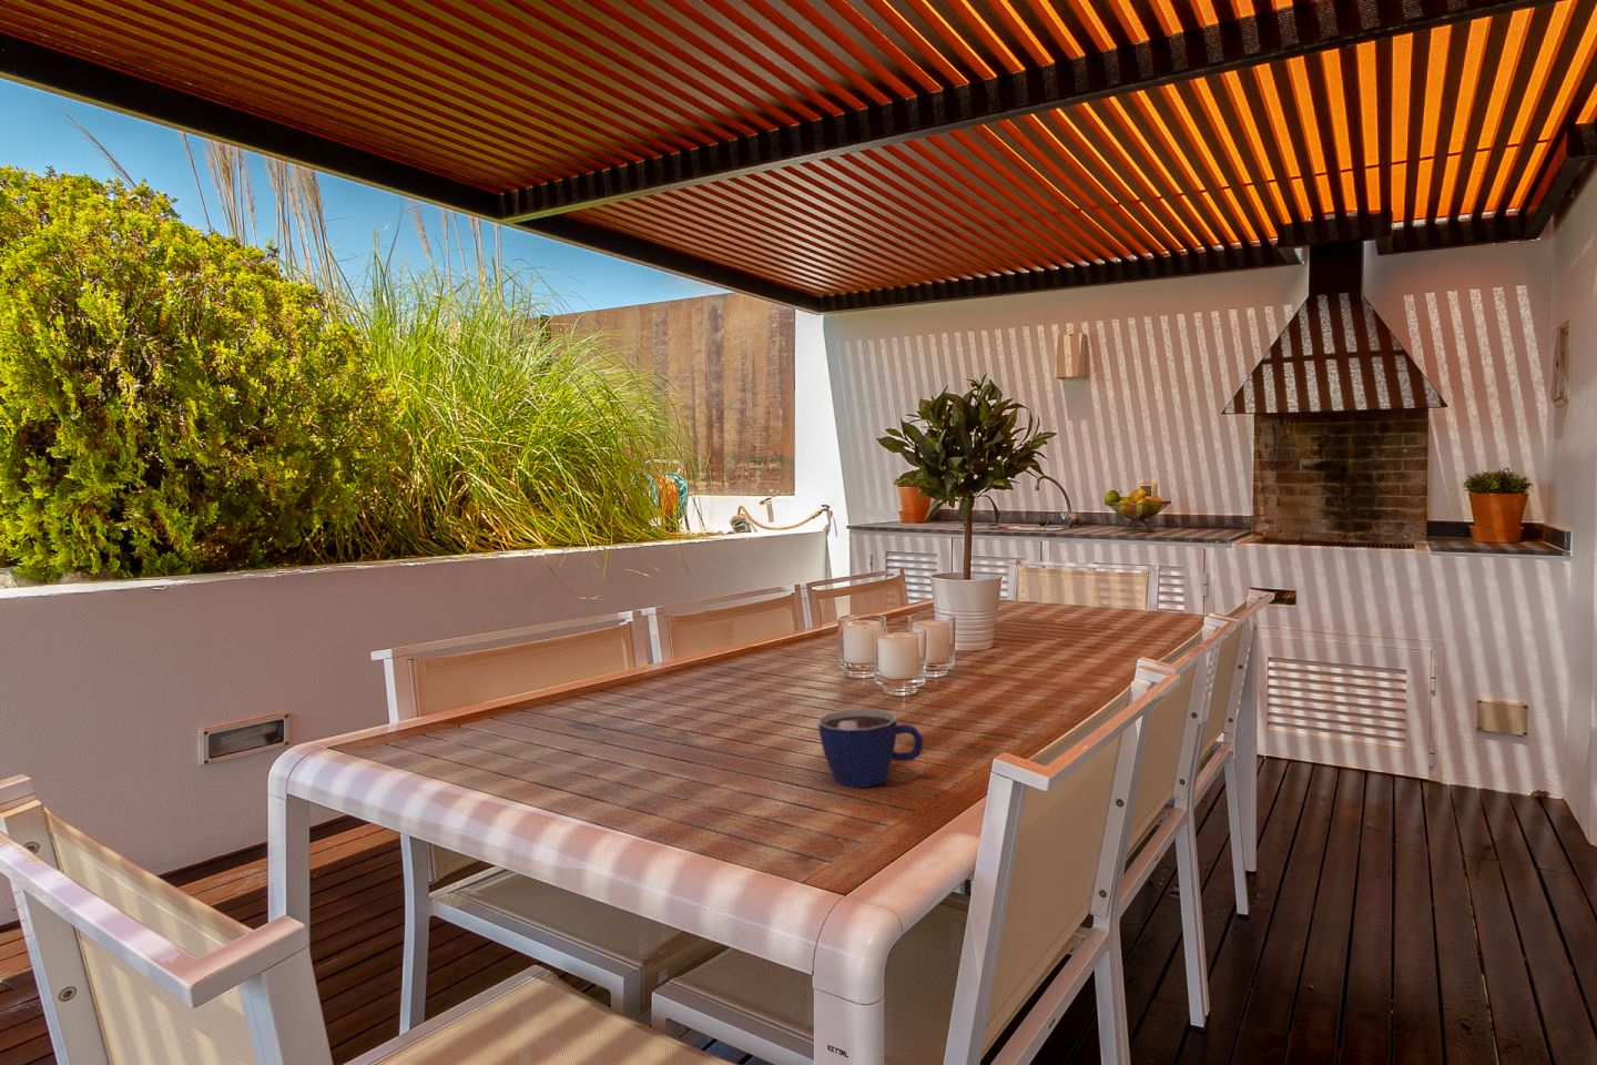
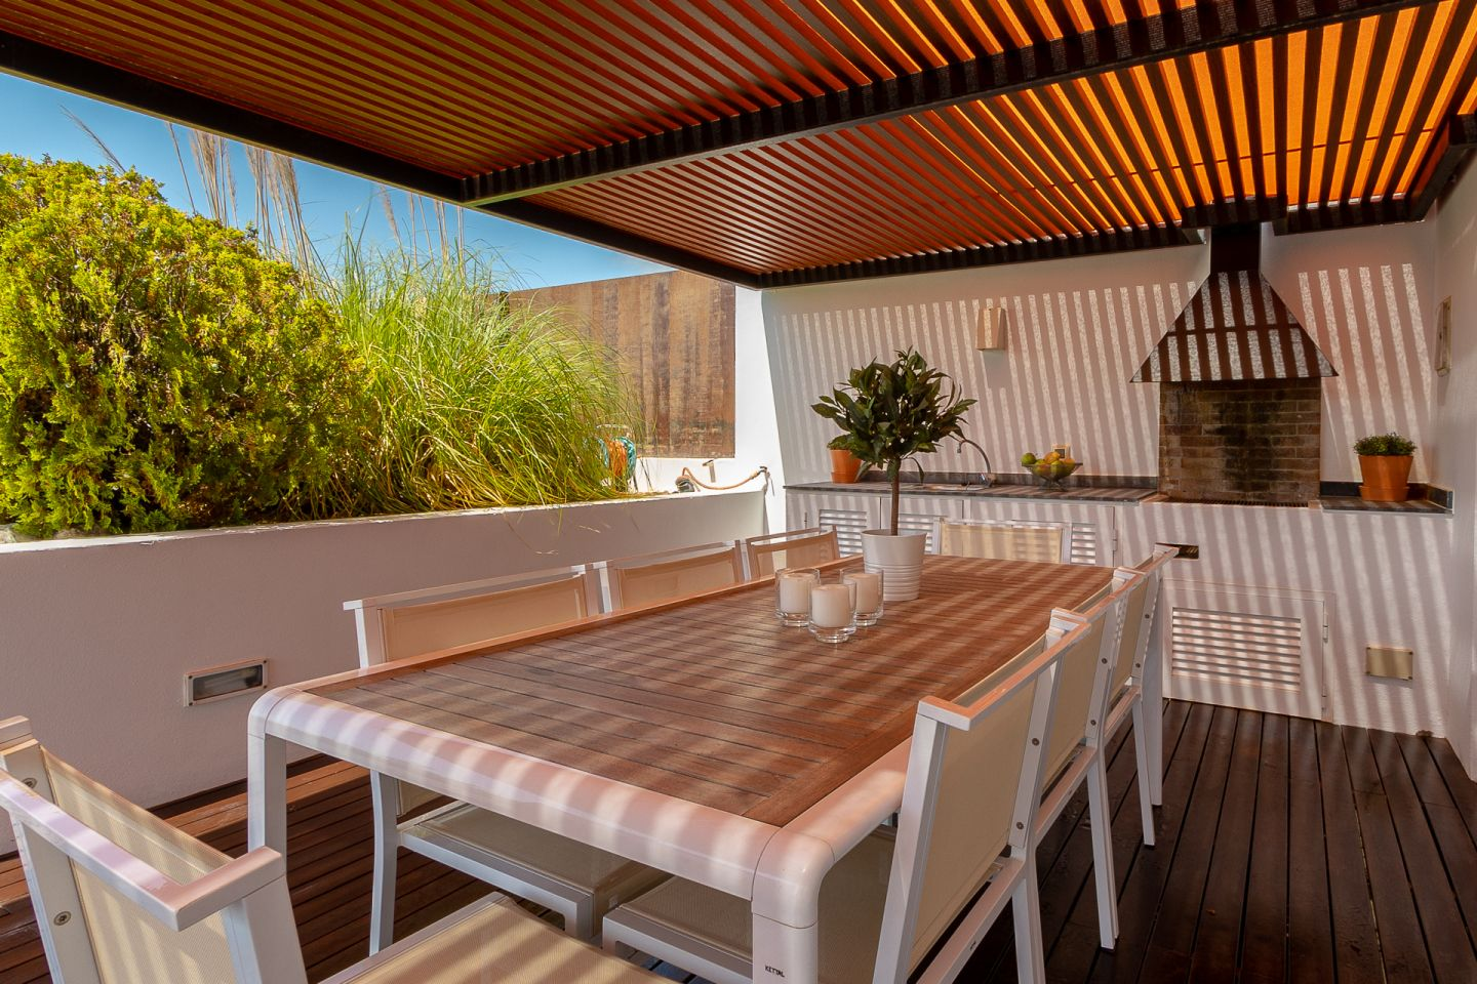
- cup (872, 748)
